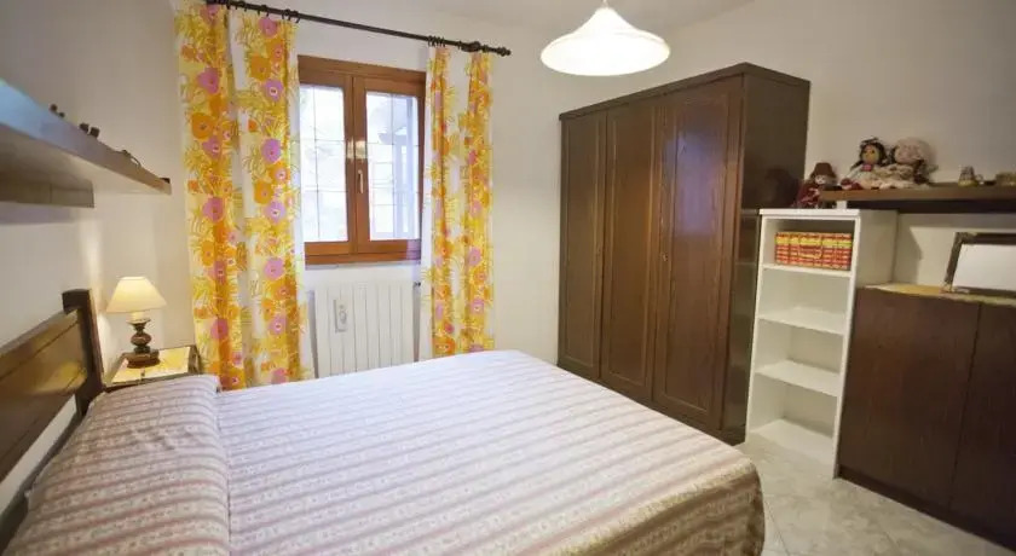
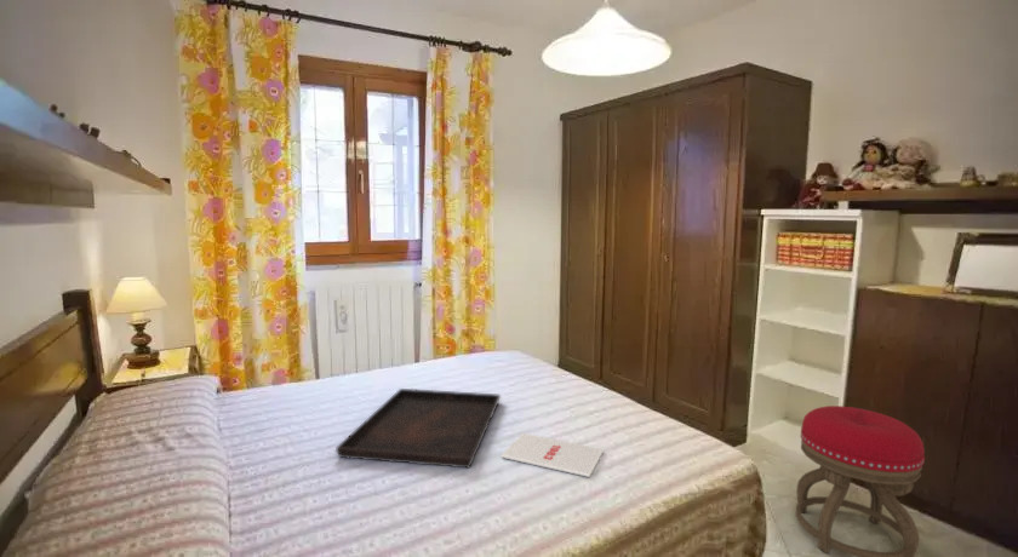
+ serving tray (429, 421)
+ stool (854, 477)
+ magazine (553, 453)
